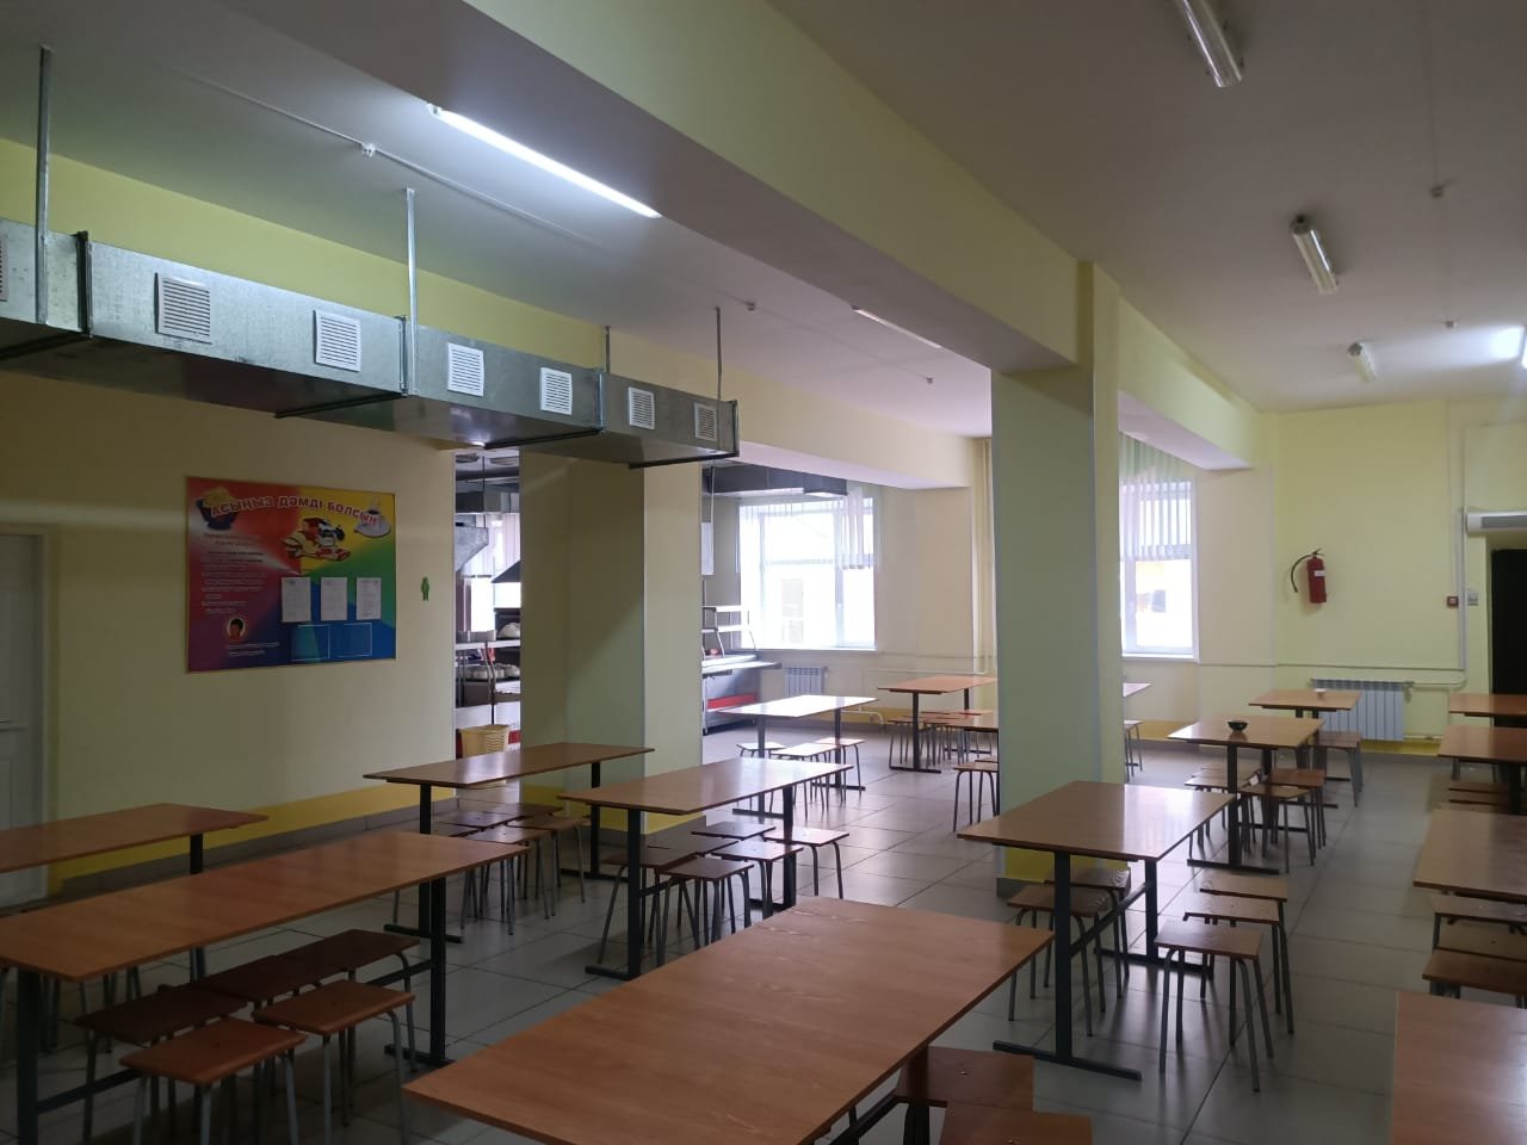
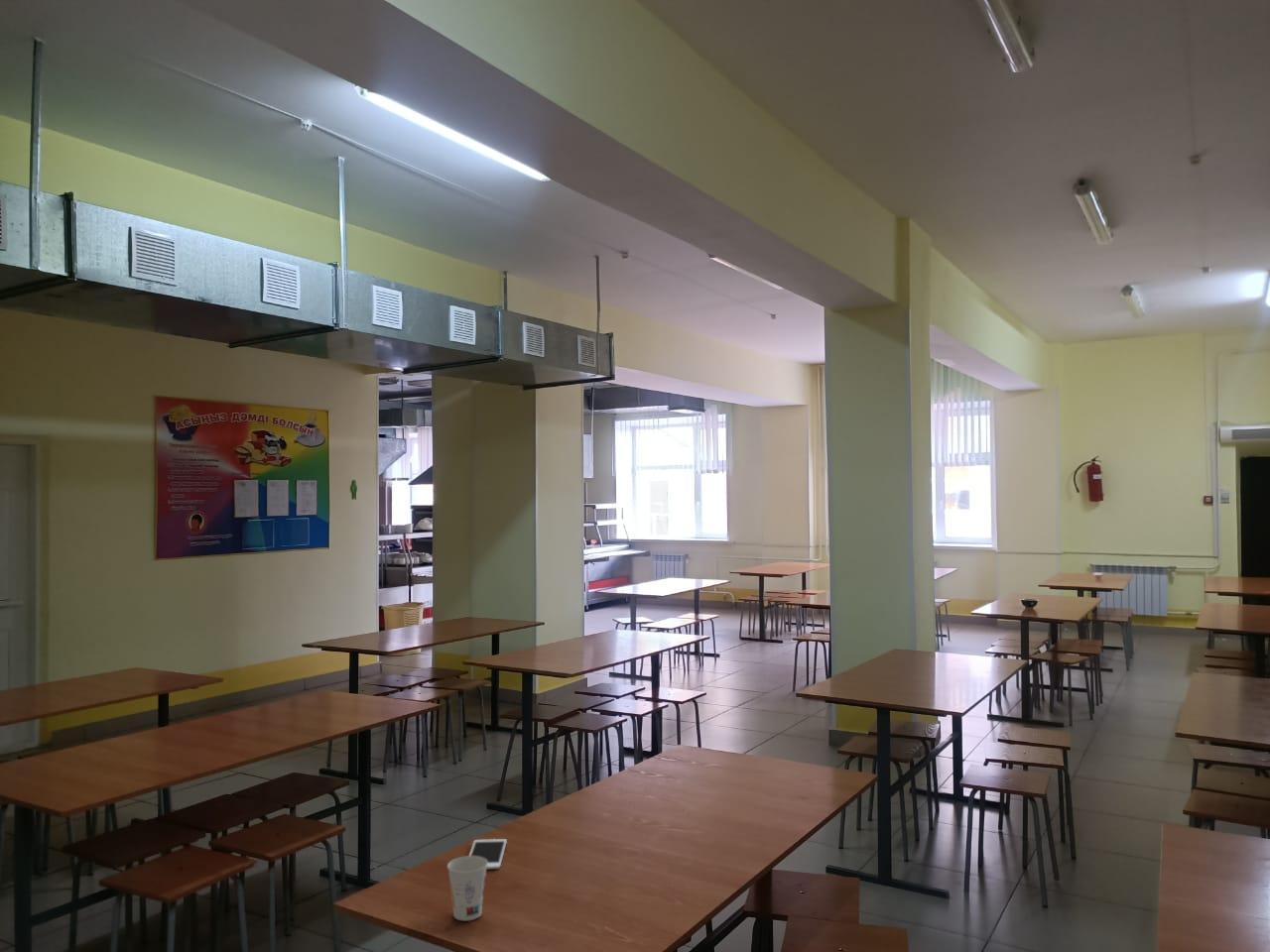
+ cup (467, 889)
+ cell phone (486, 854)
